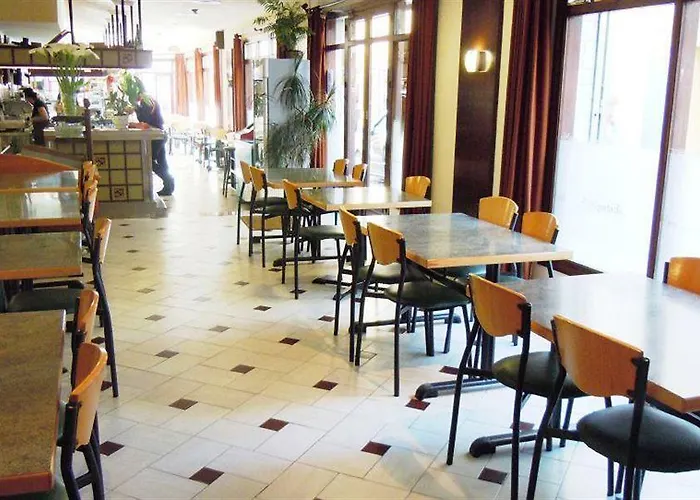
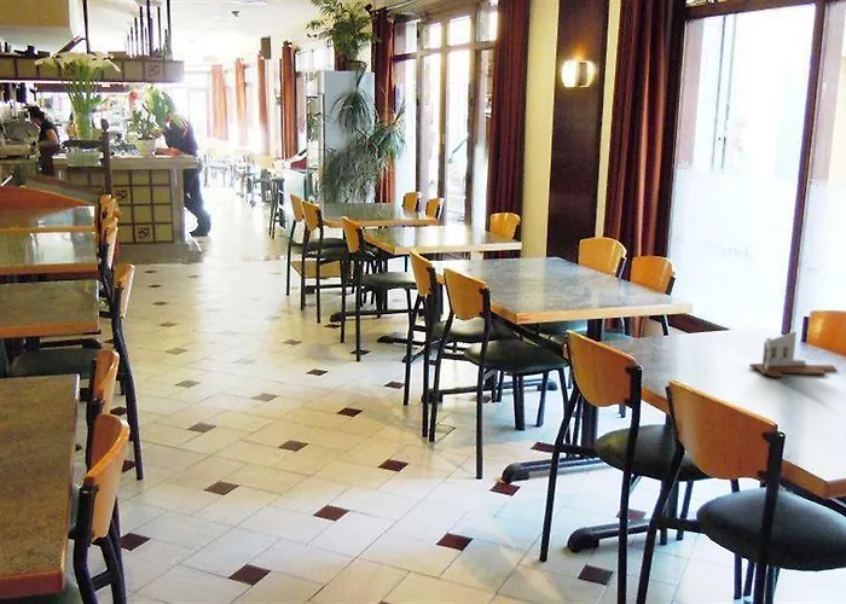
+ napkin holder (793, 352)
